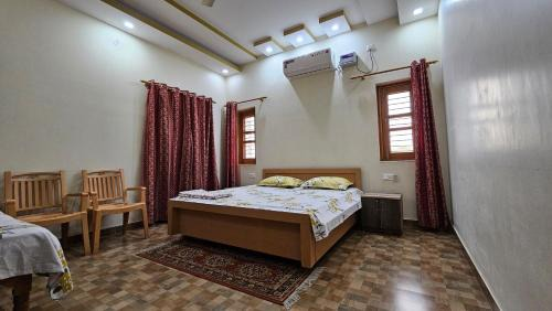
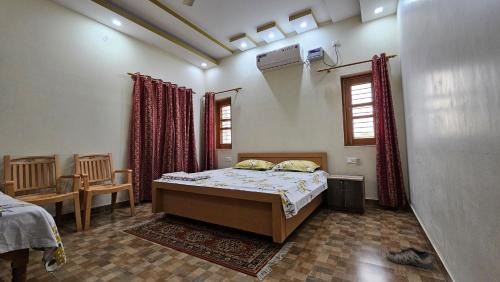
+ shoe (408, 254)
